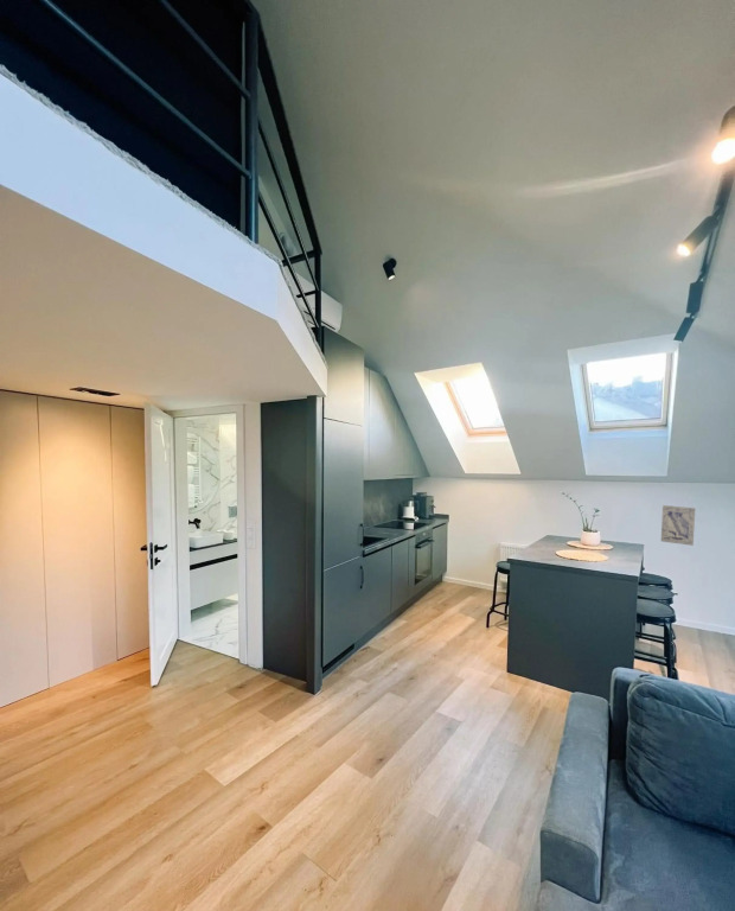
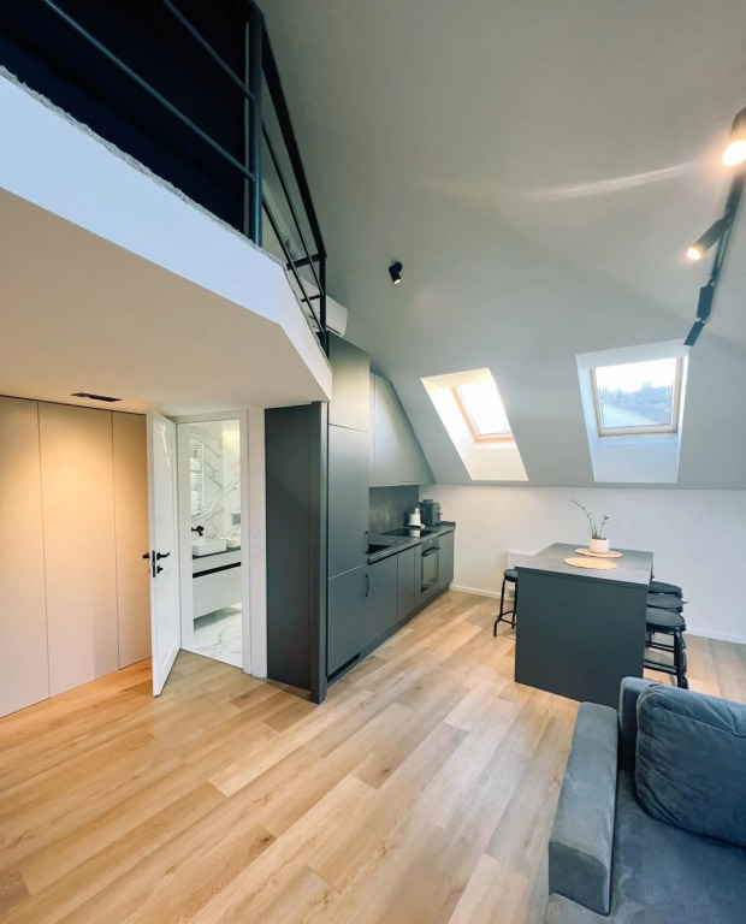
- wall art (677, 524)
